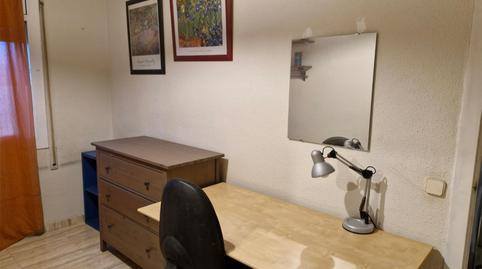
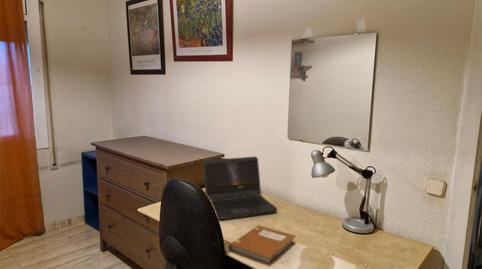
+ notebook (263, 242)
+ laptop computer (239, 185)
